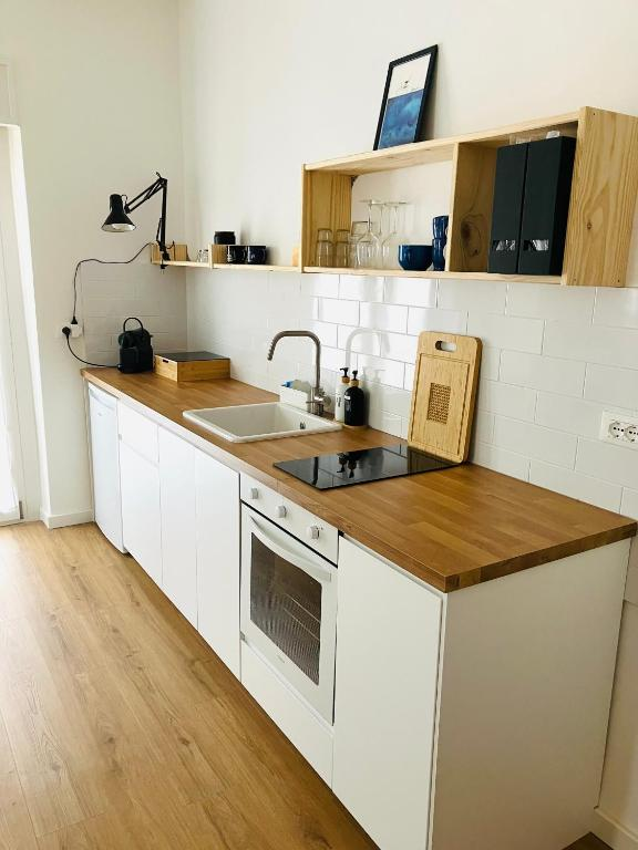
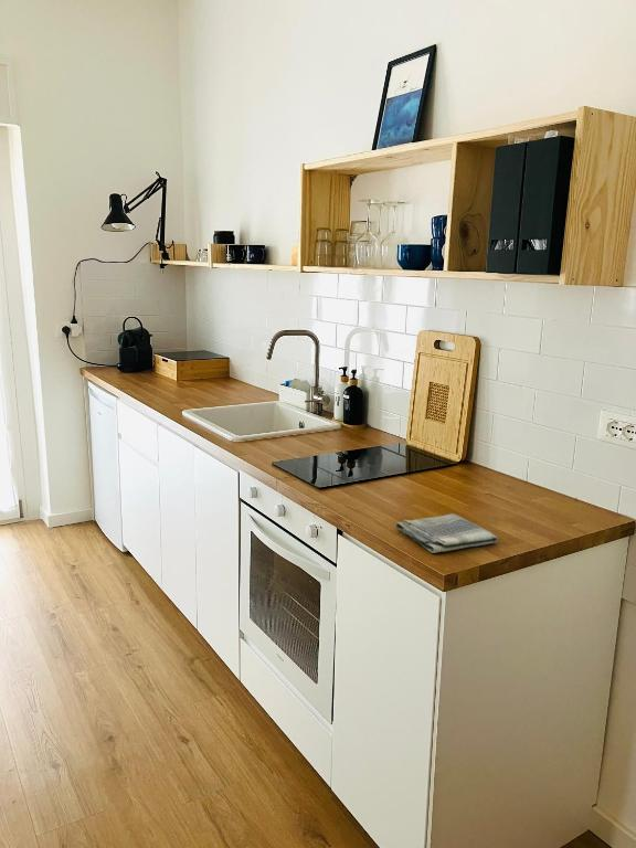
+ dish towel (444, 530)
